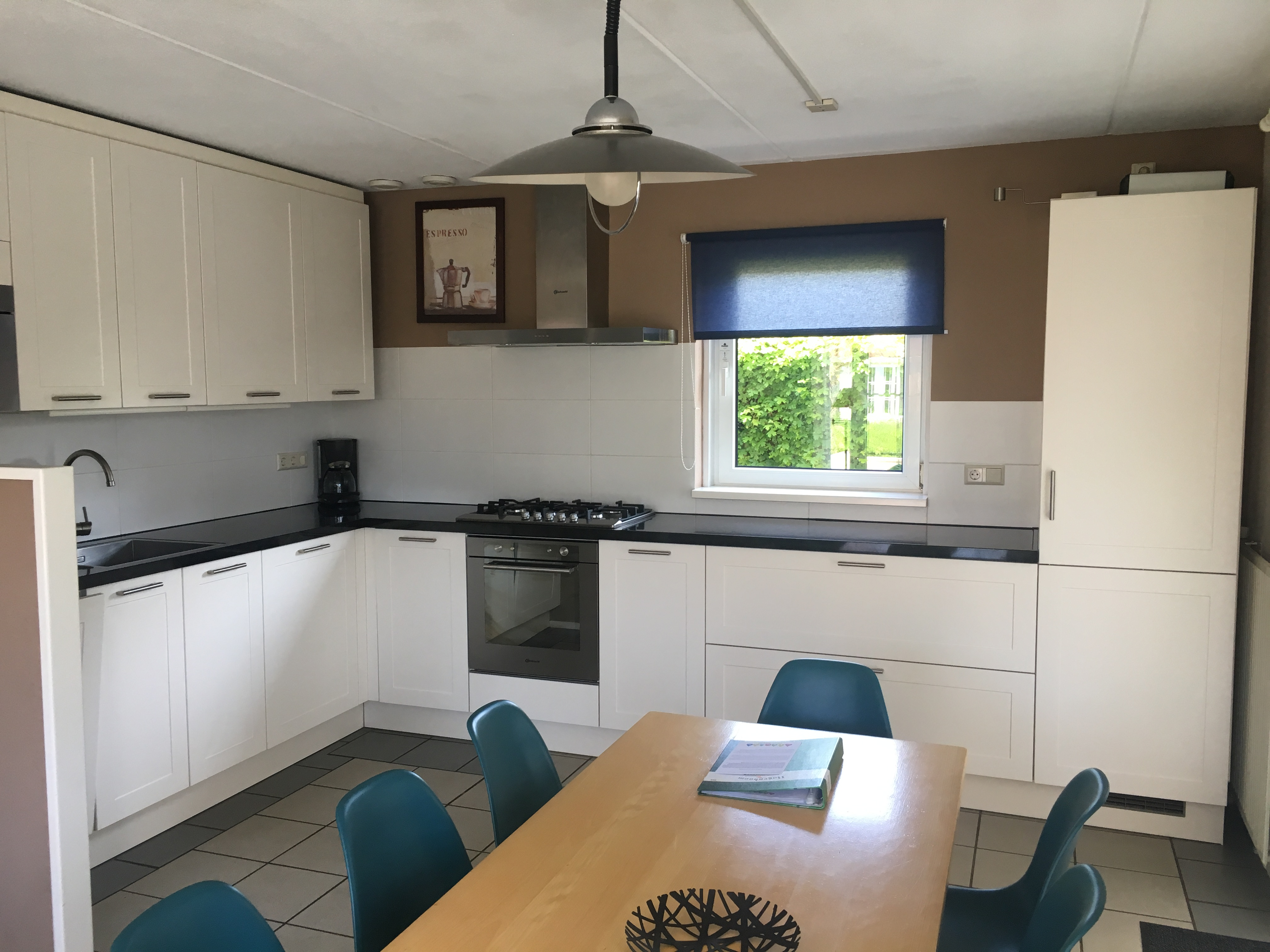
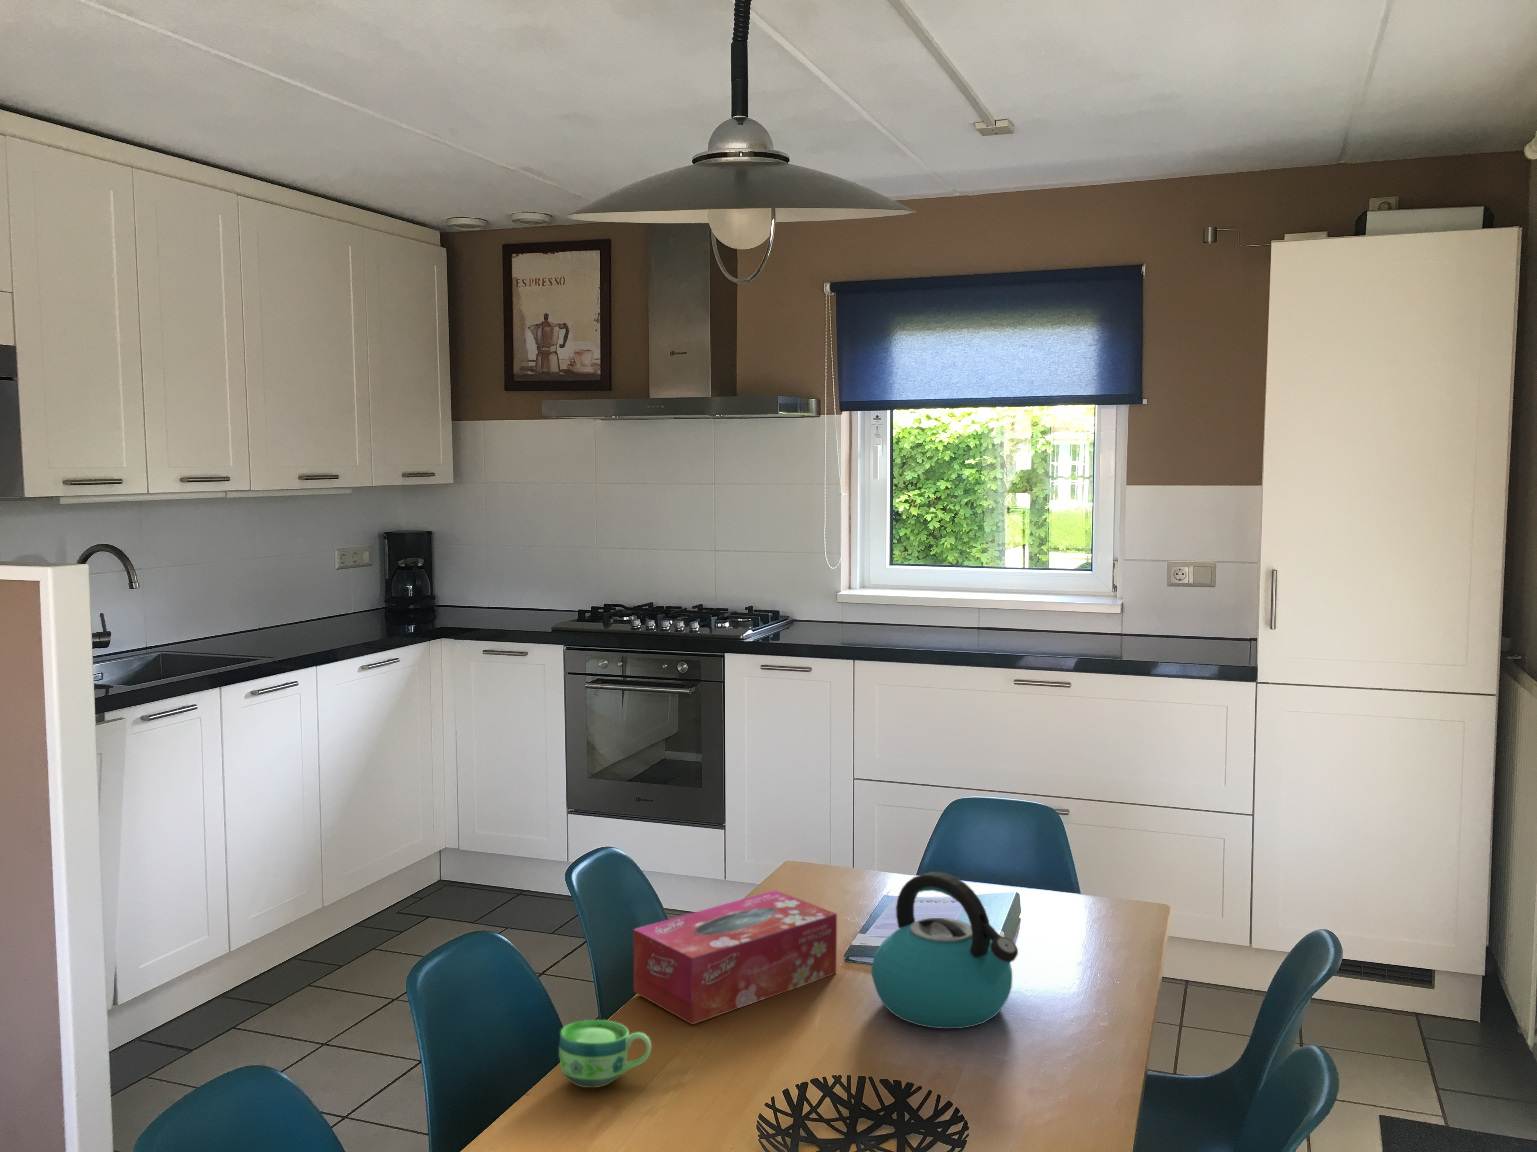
+ kettle (950, 943)
+ tissue box (737, 952)
+ cup (605, 1053)
